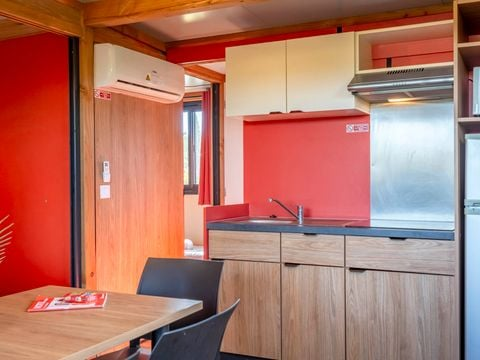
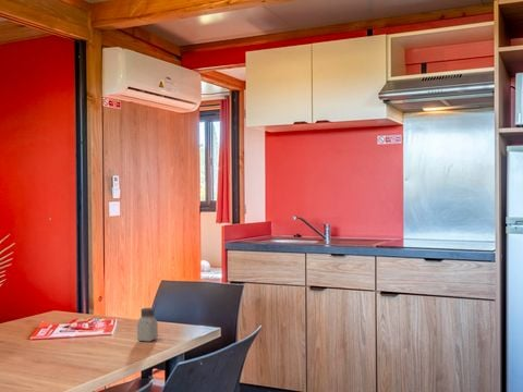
+ saltshaker (147, 323)
